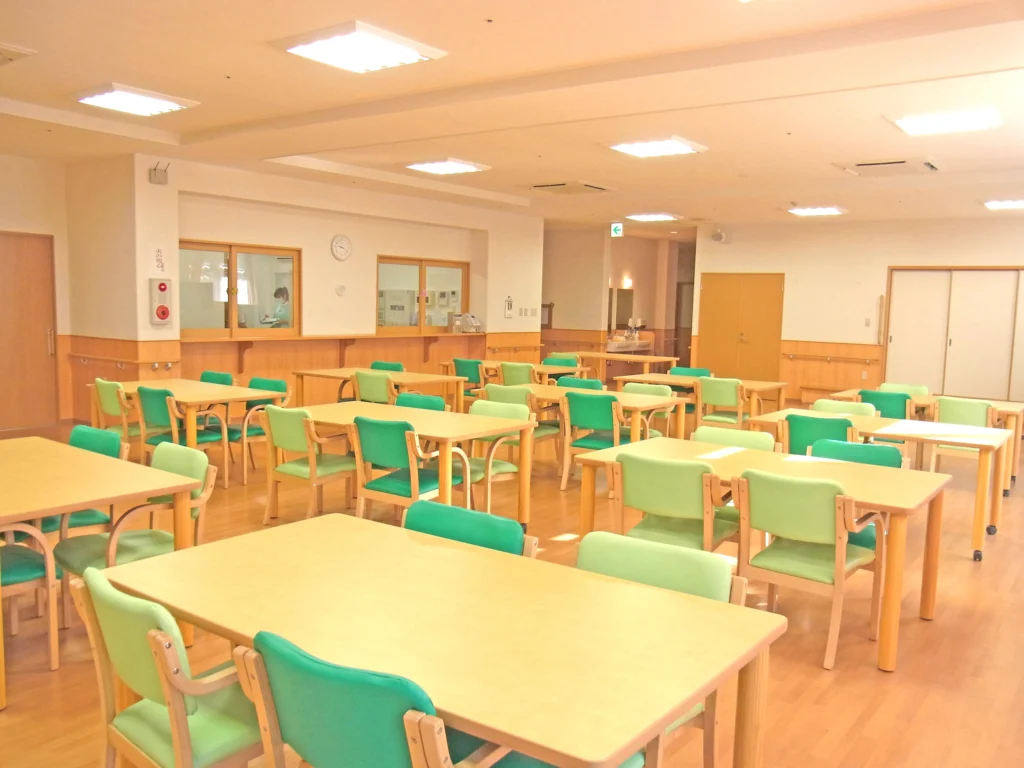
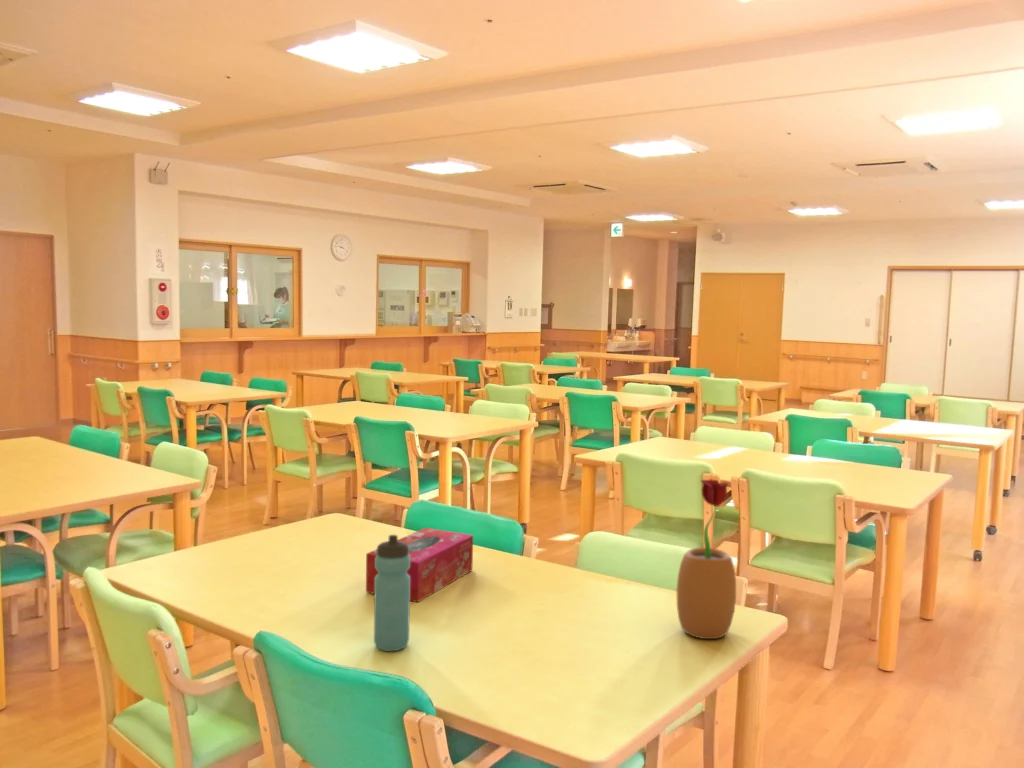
+ potted flower (708, 556)
+ tissue box (421, 562)
+ water bottle (392, 590)
